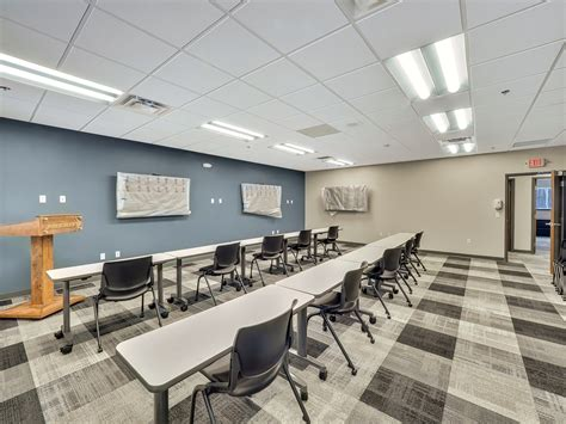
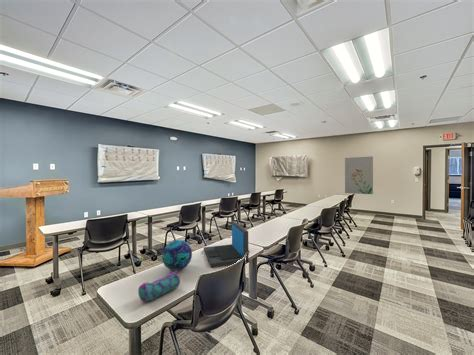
+ decorative ball (177, 255)
+ wall art (358, 175)
+ laptop (224, 245)
+ pencil case (160, 285)
